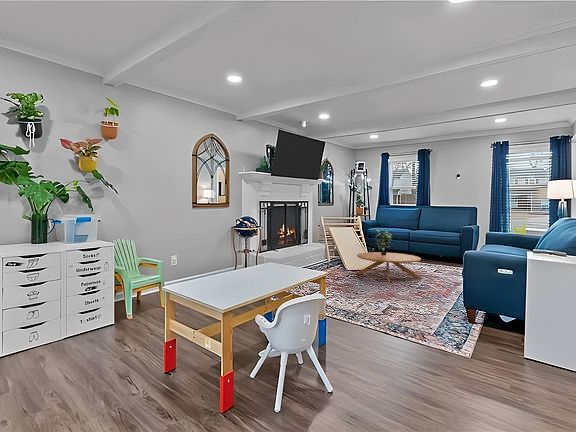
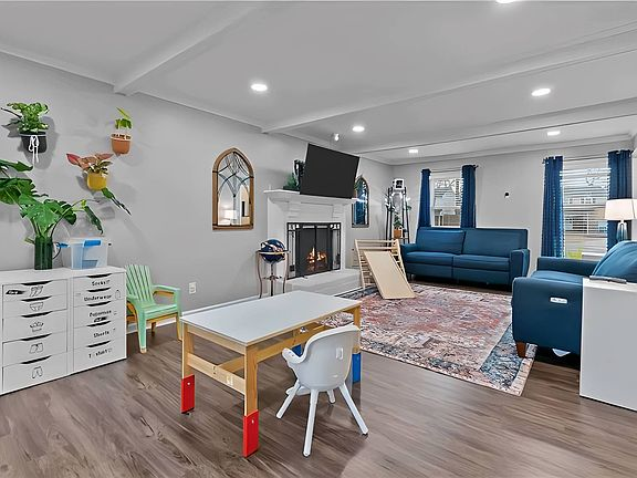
- potted plant (383, 242)
- coffee table (387, 266)
